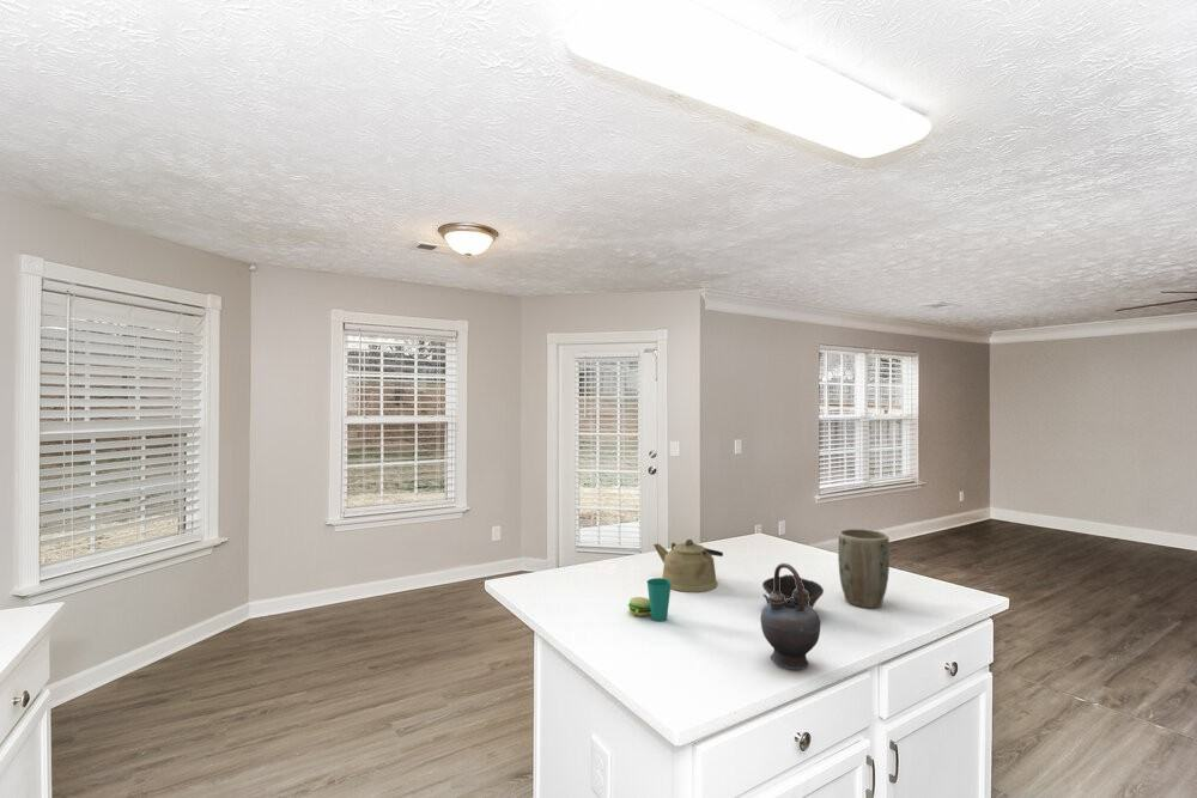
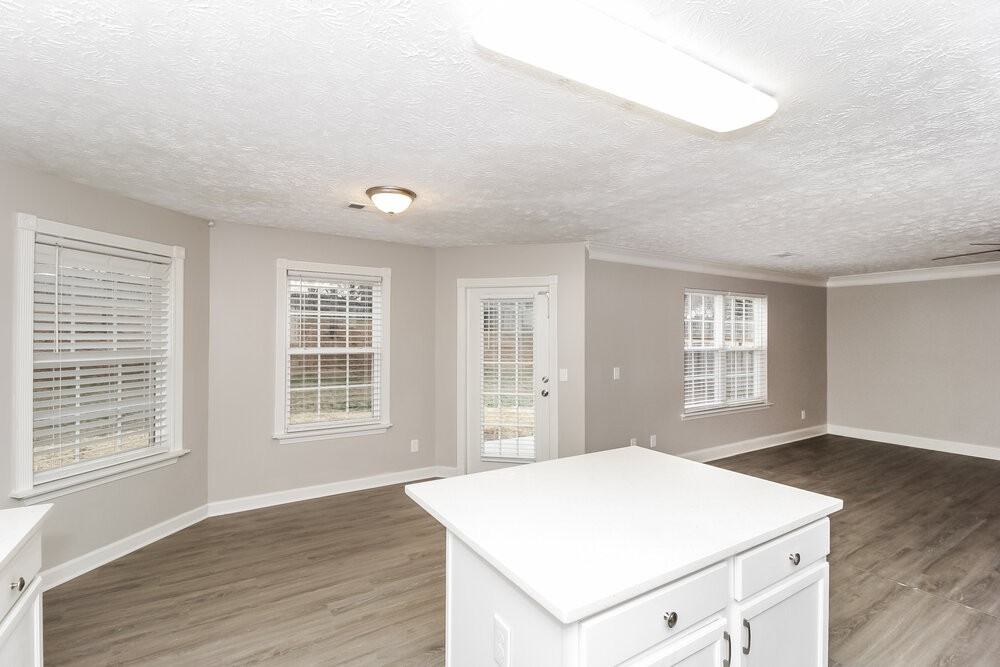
- kettle (683, 559)
- cup (649, 597)
- plant pot (863, 567)
- bowl (792, 597)
- teapot (785, 610)
